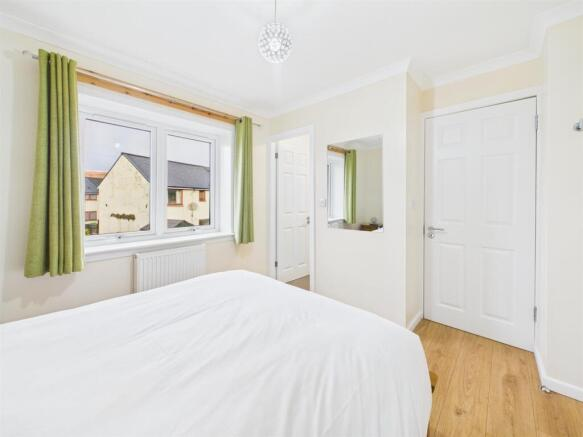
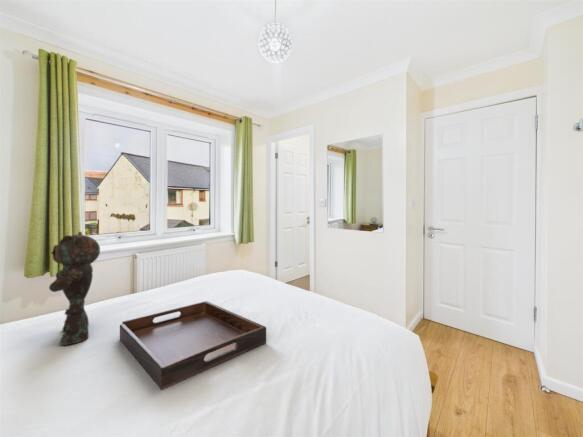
+ serving tray (190, 332)
+ teddy bear (77, 283)
